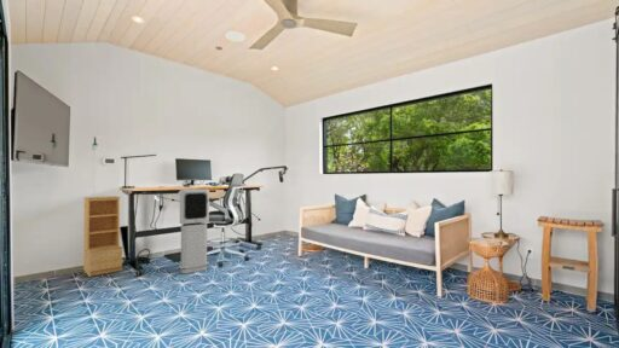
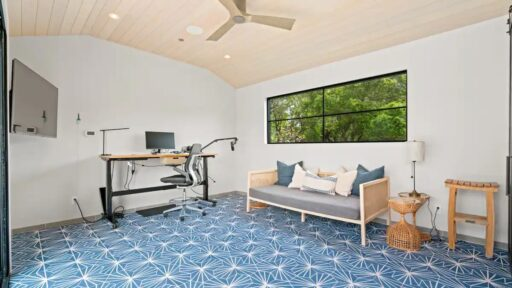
- air purifier (191, 228)
- bookshelf (103, 233)
